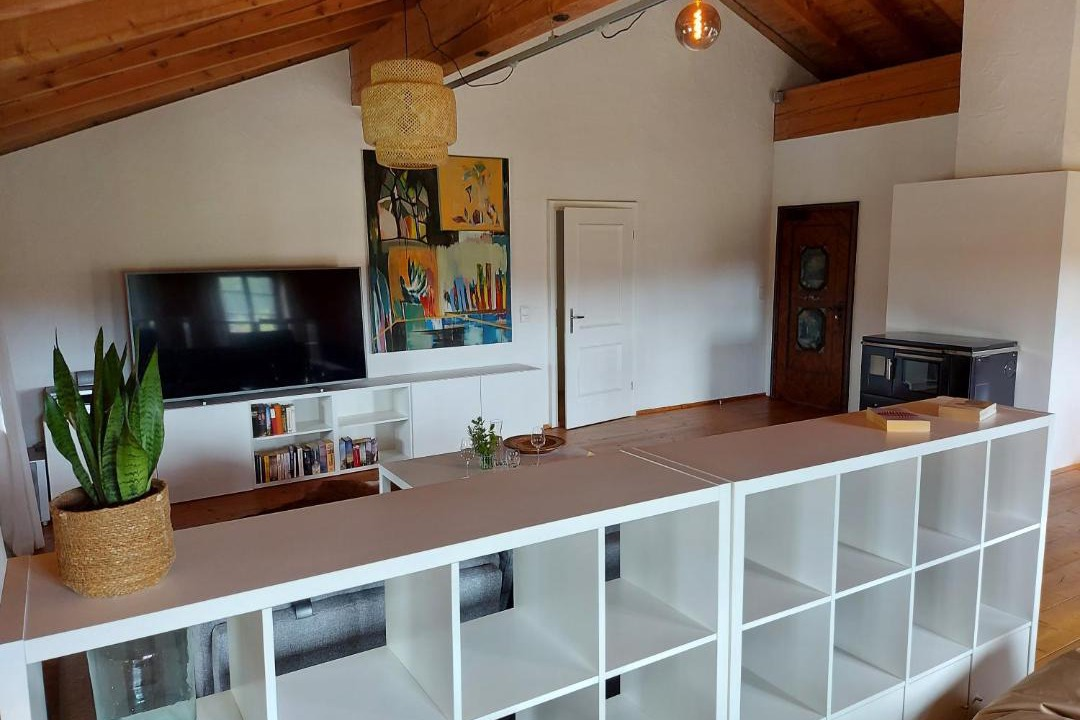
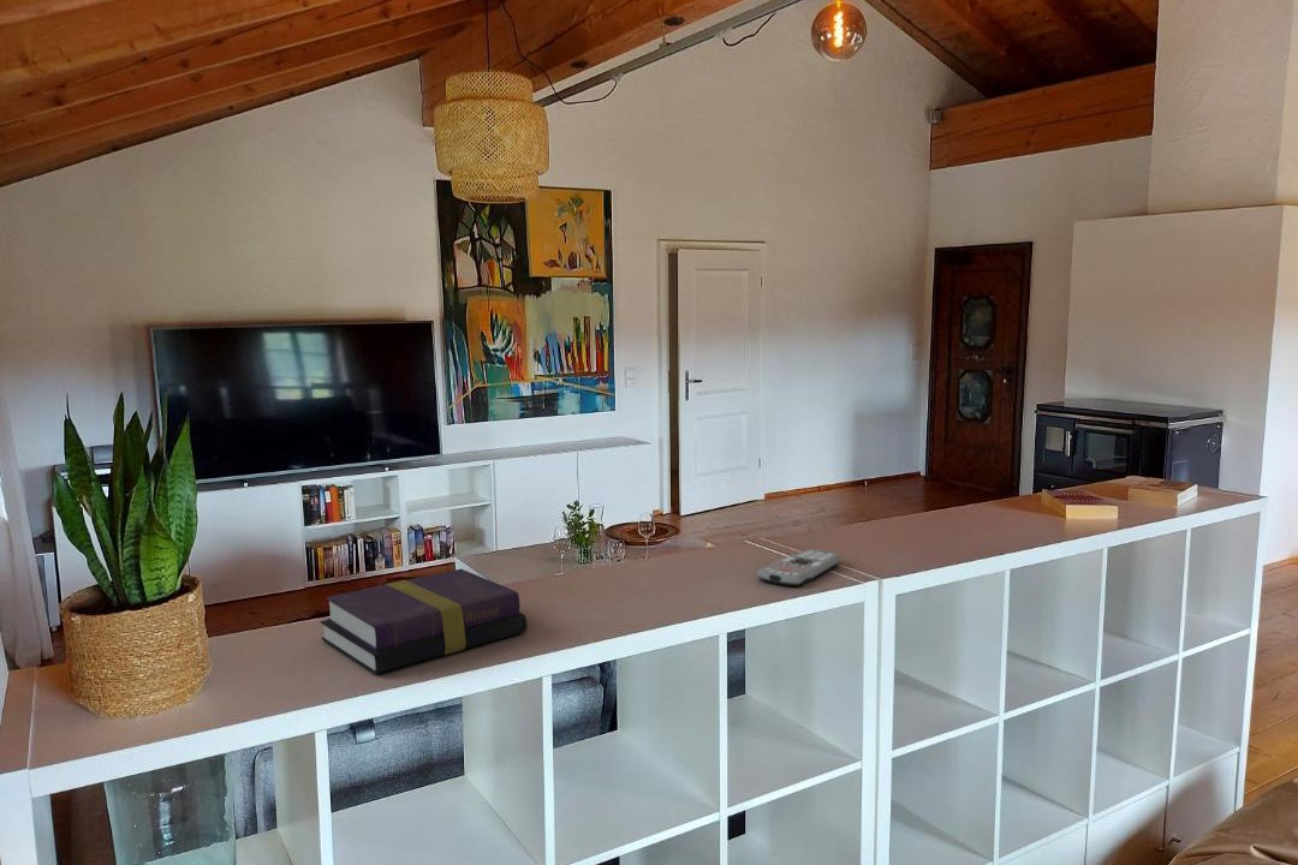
+ book (423, 615)
+ remote control (802, 566)
